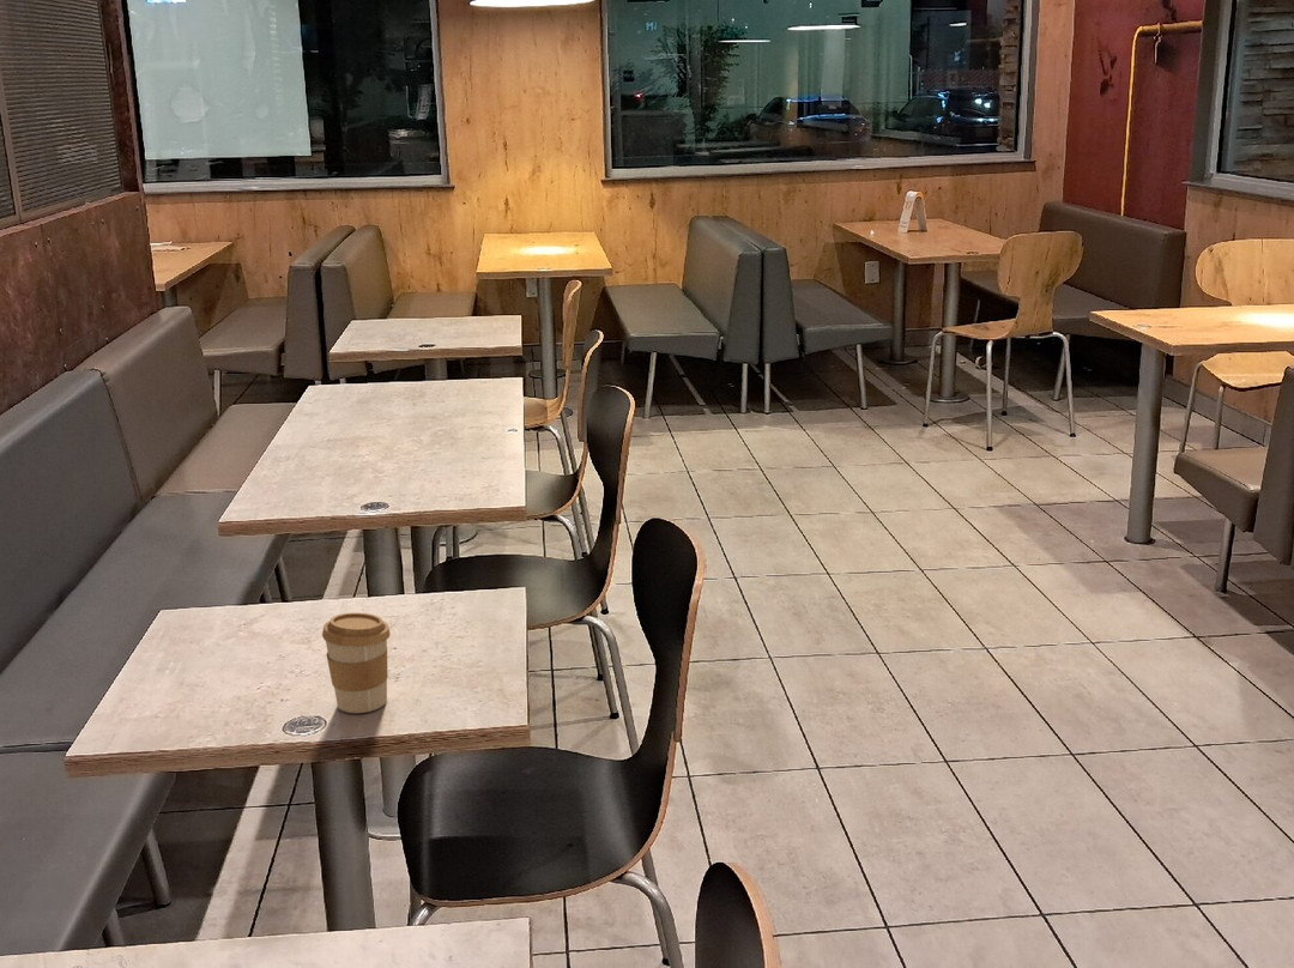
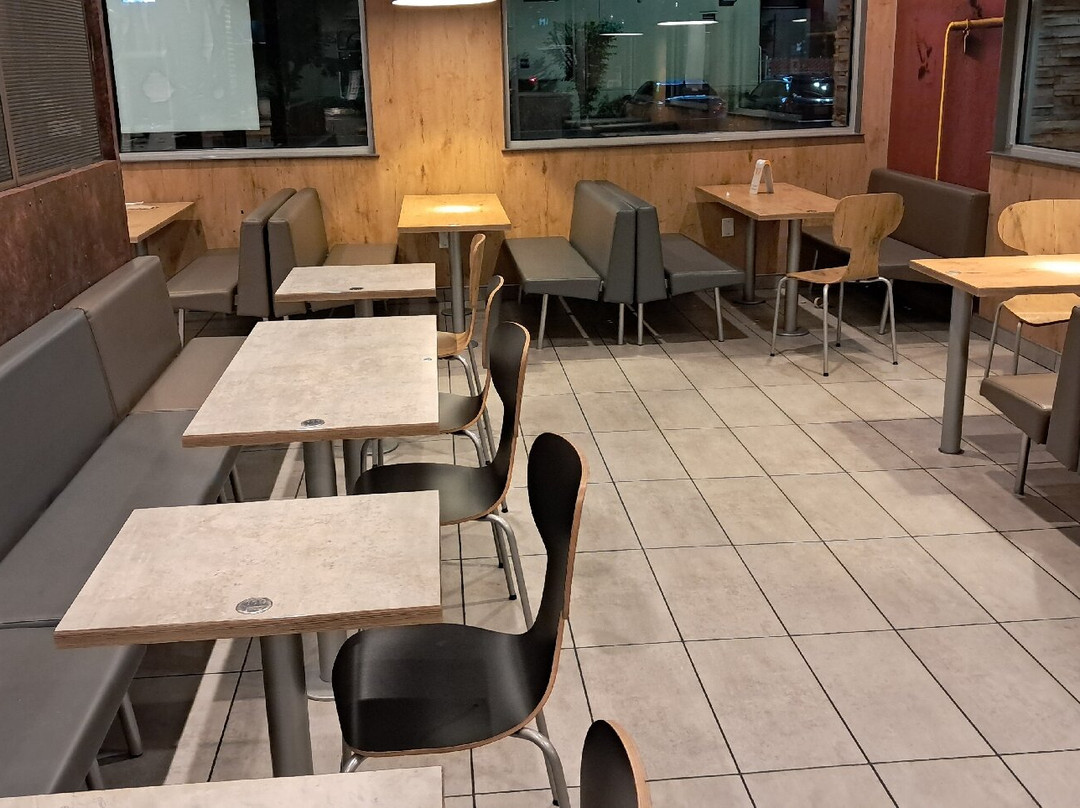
- coffee cup (358, 660)
